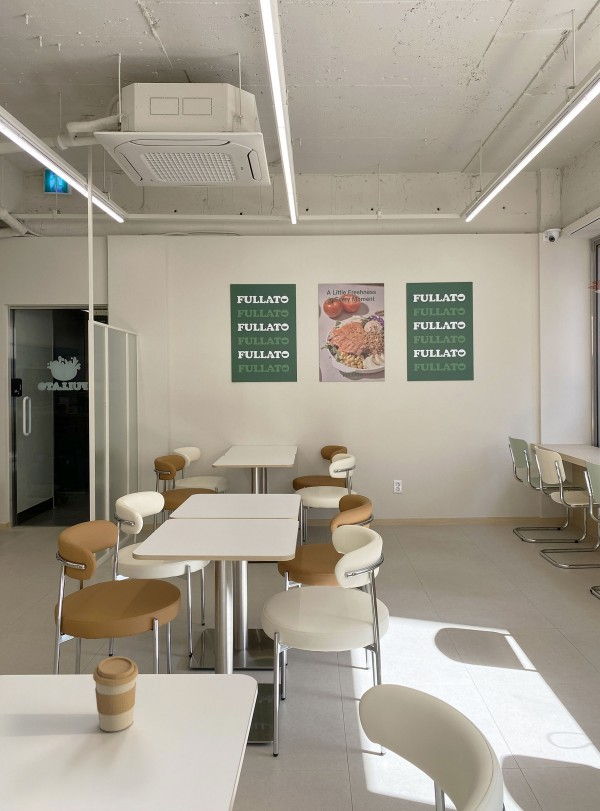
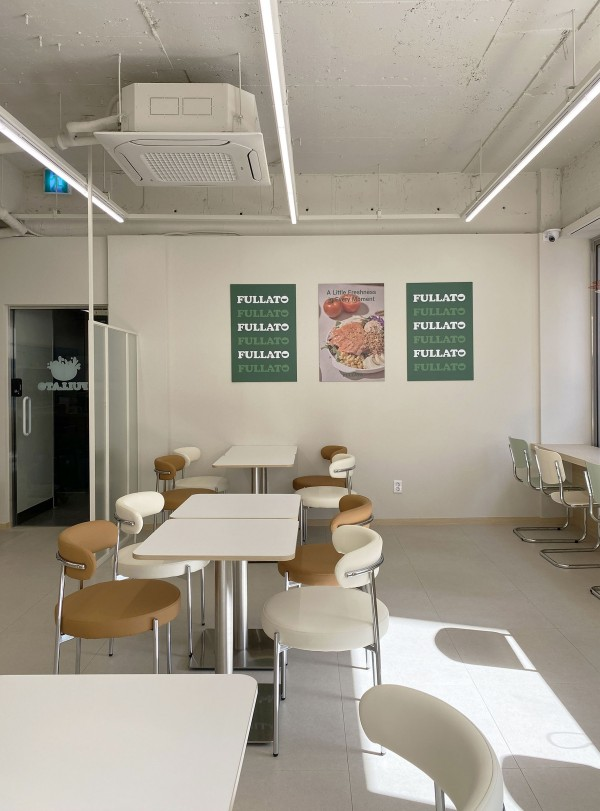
- coffee cup (116, 692)
